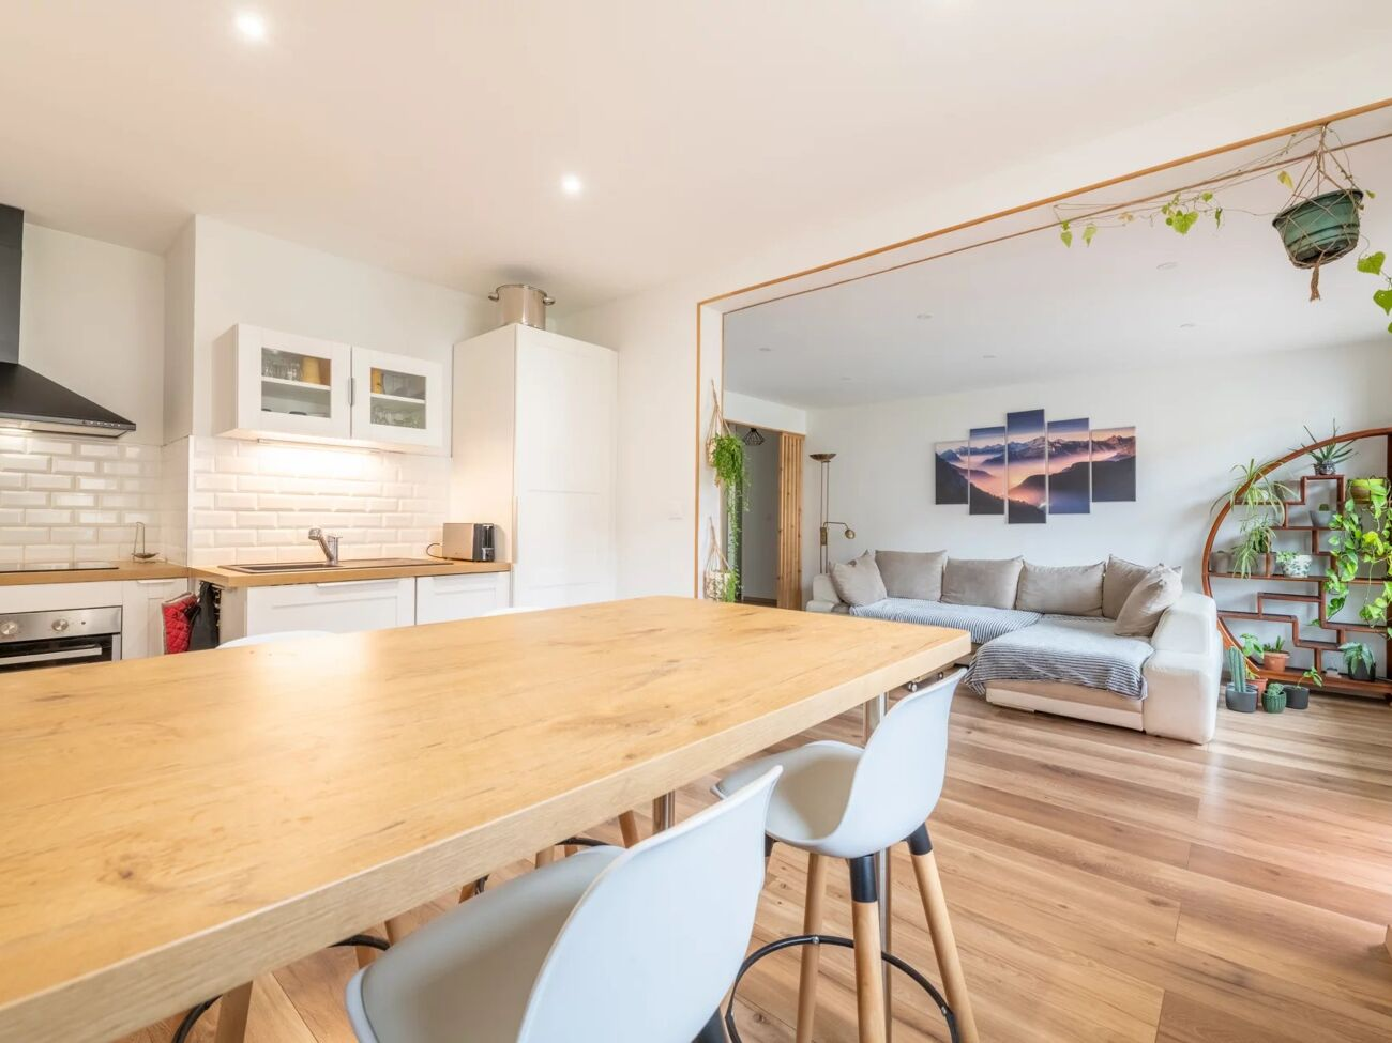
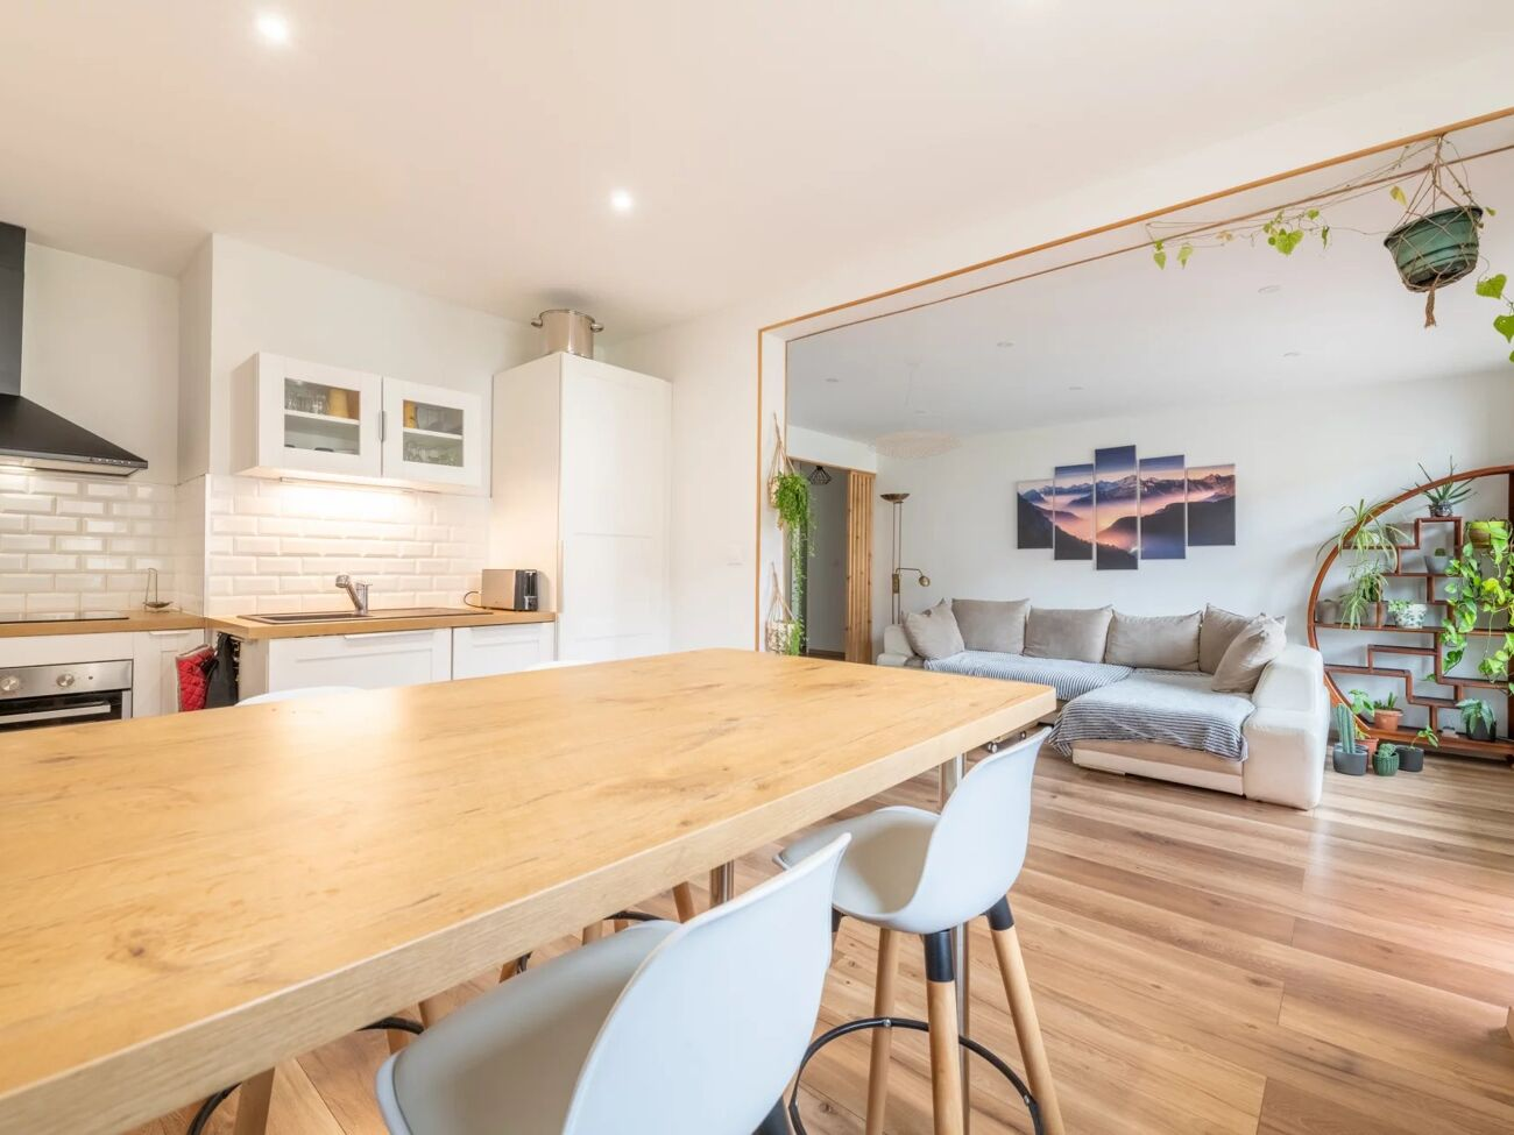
+ pendant light (913, 408)
